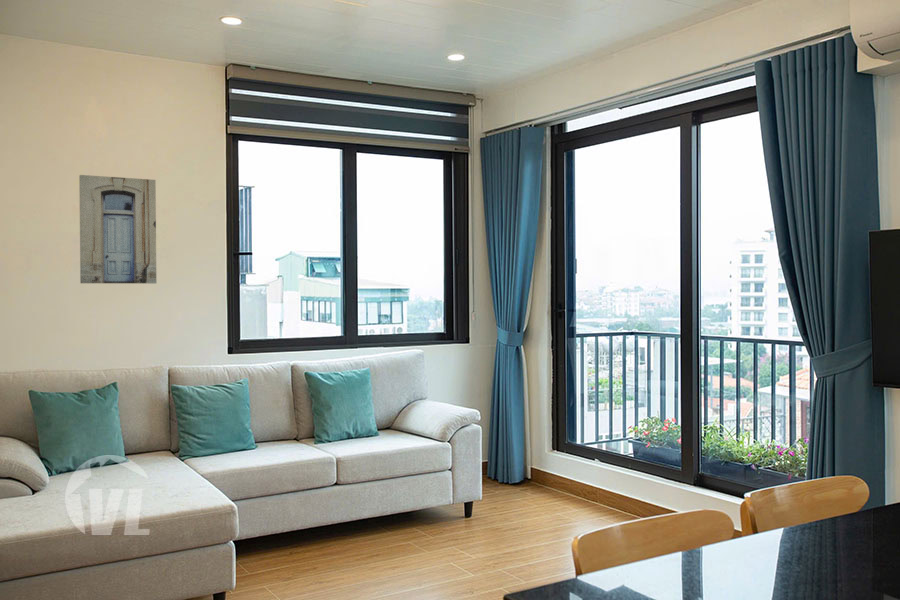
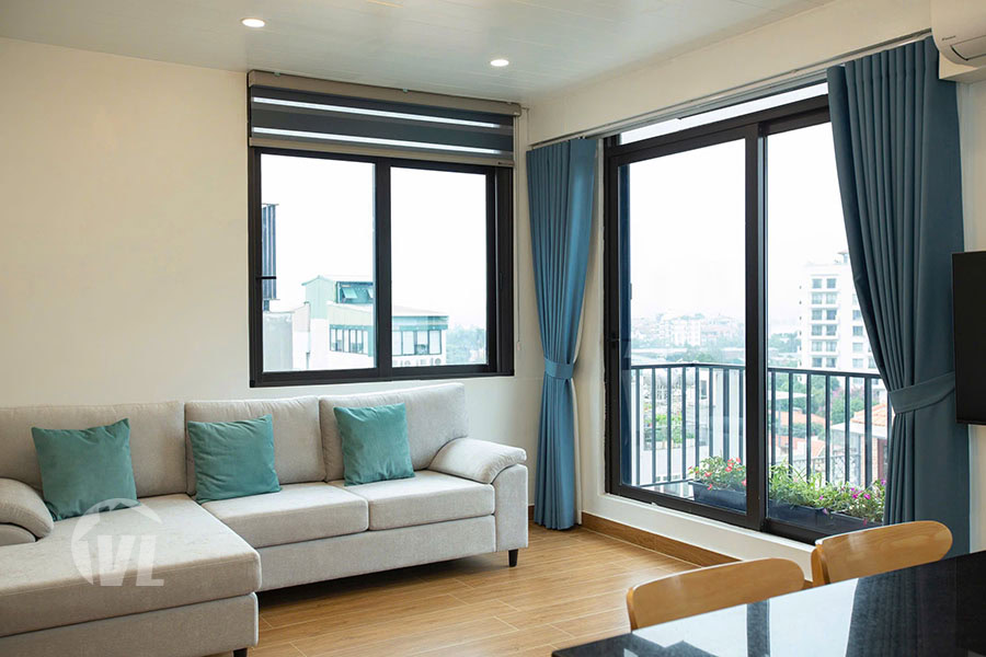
- wall art (118, 230)
